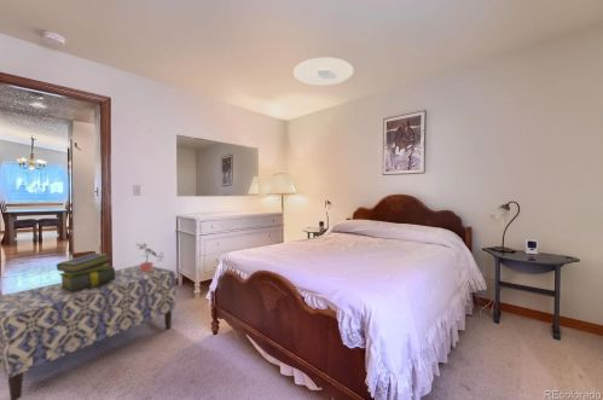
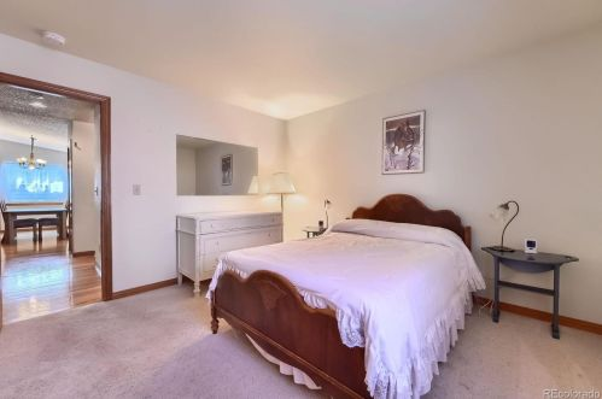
- bench (94, 315)
- ceiling light (323, 69)
- stack of books (86, 271)
- potted plant (147, 256)
